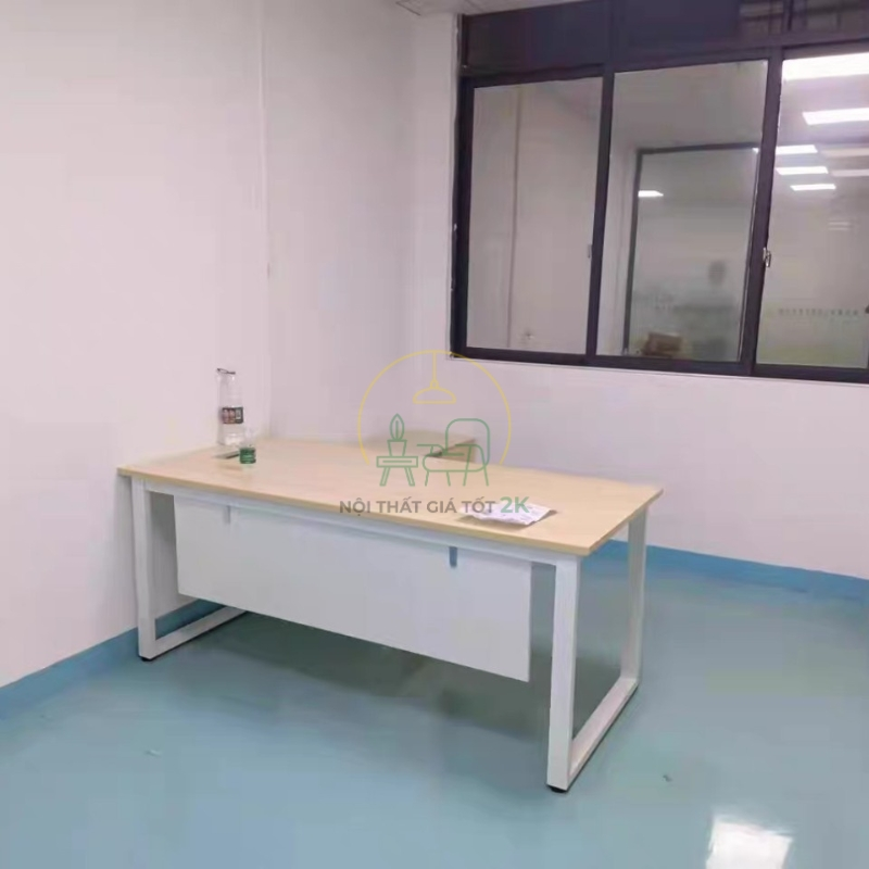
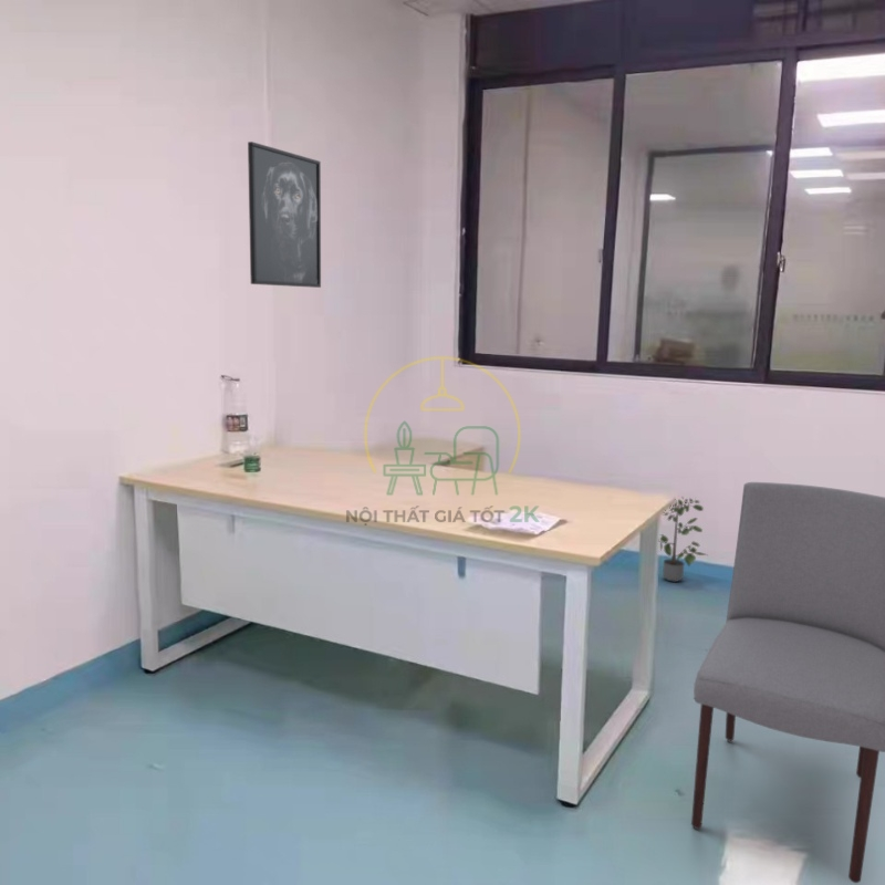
+ chair (798, 659)
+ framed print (287, 219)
+ potted plant (684, 534)
